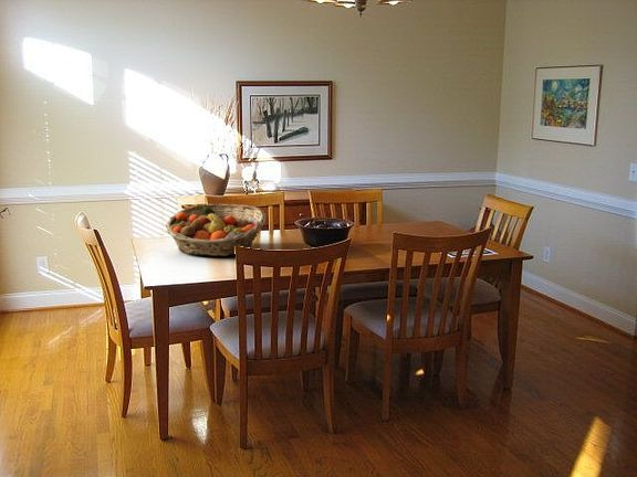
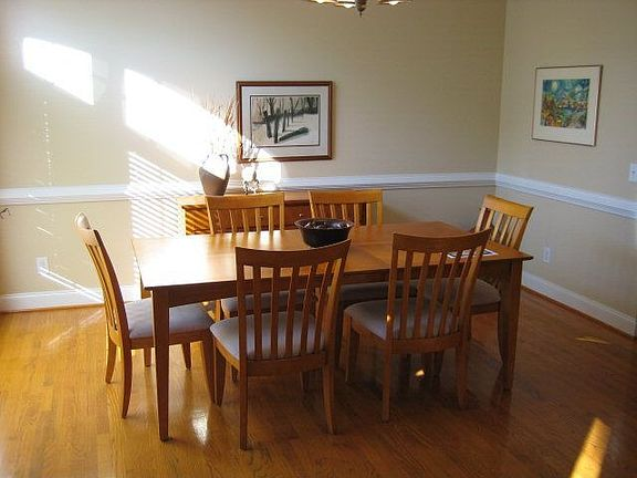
- fruit basket (216, 229)
